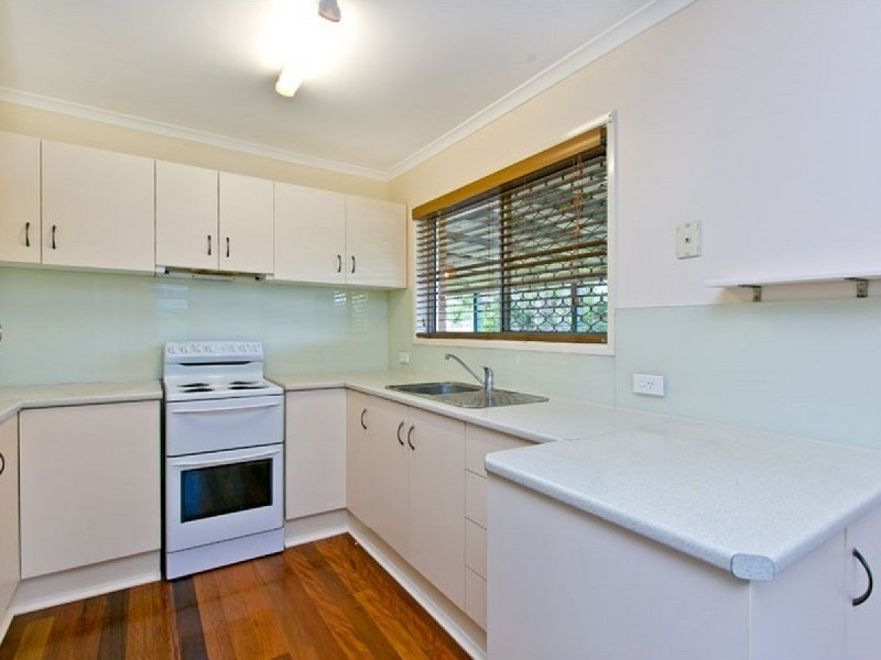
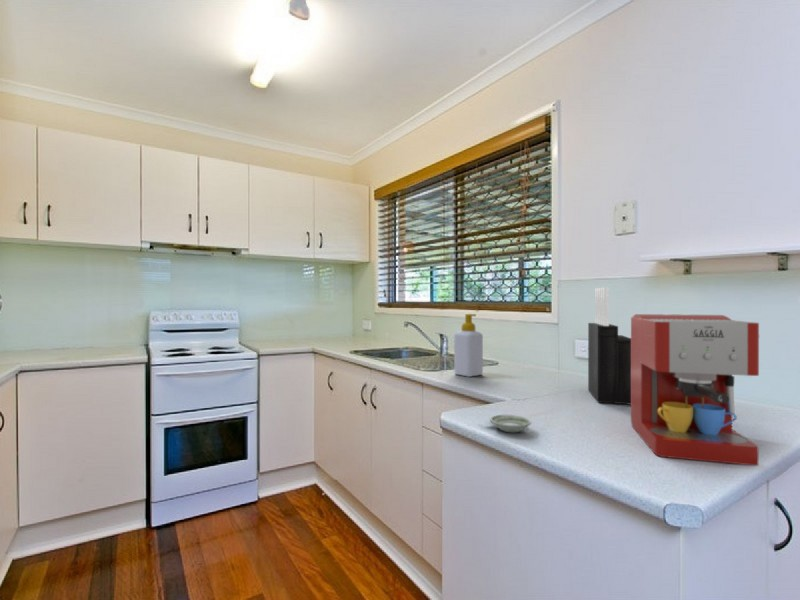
+ soap bottle (468, 344)
+ saucer (510, 424)
+ knife block (614, 342)
+ coffee maker (686, 378)
